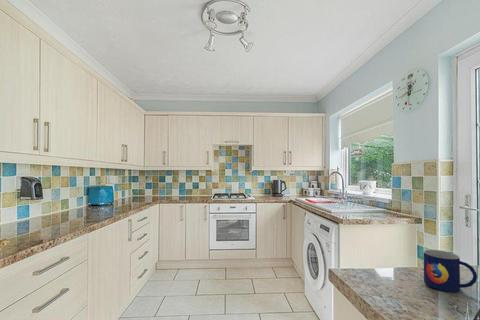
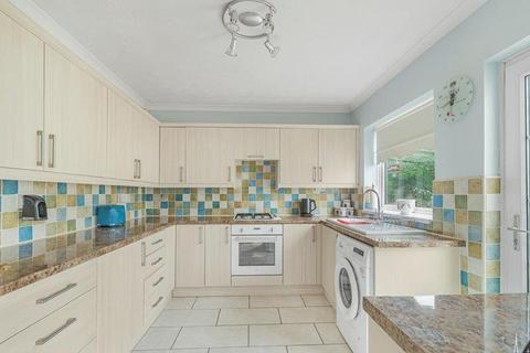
- mug (449, 271)
